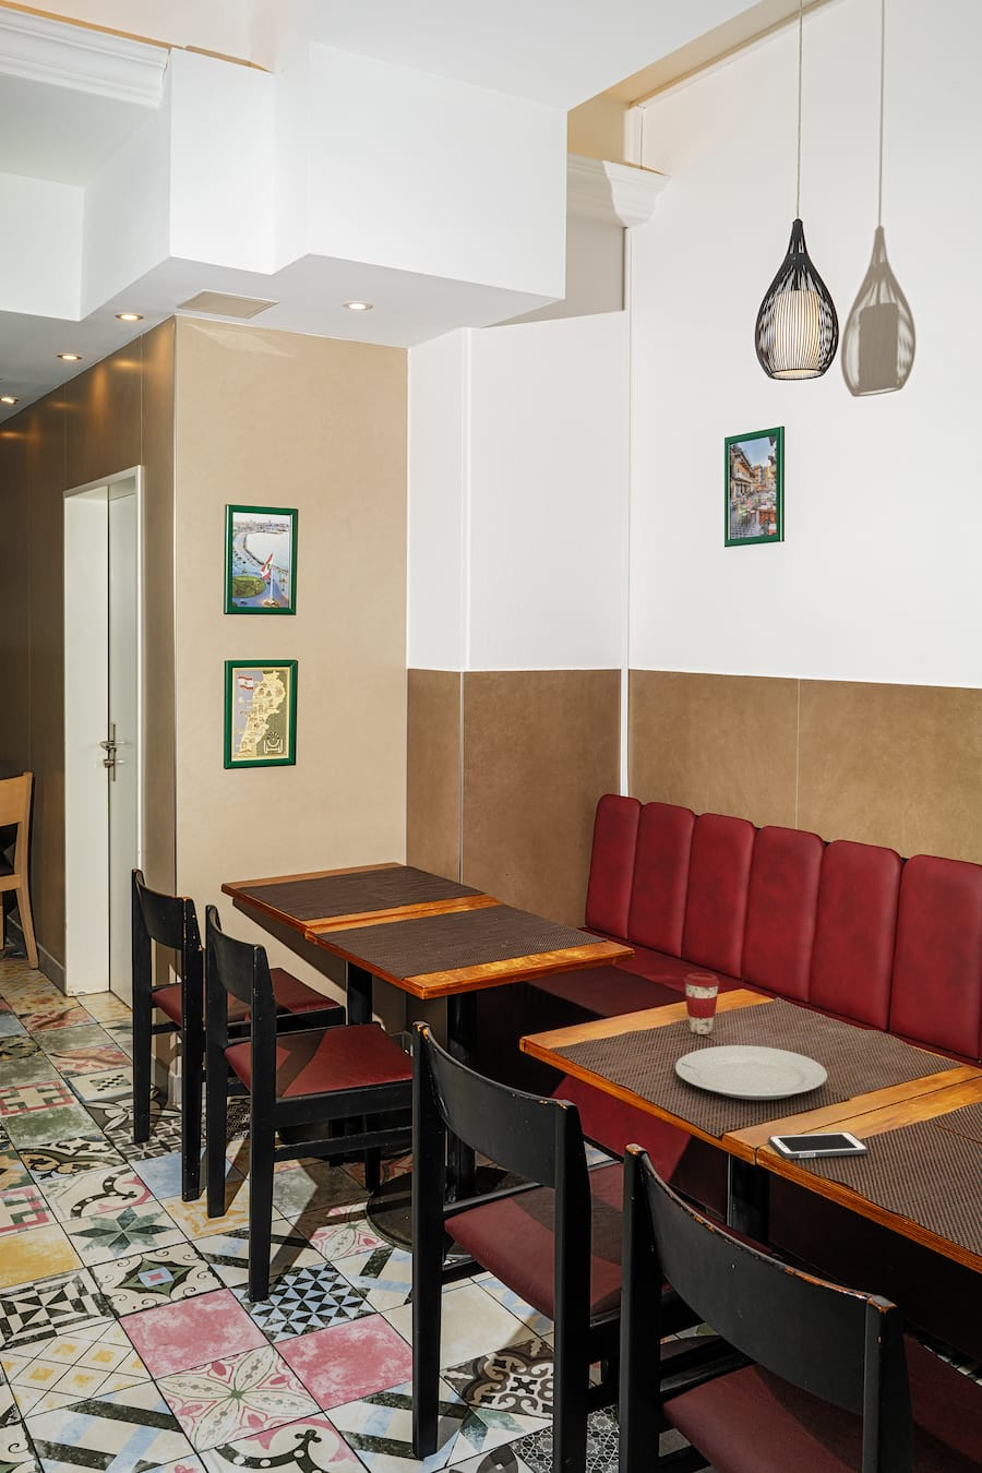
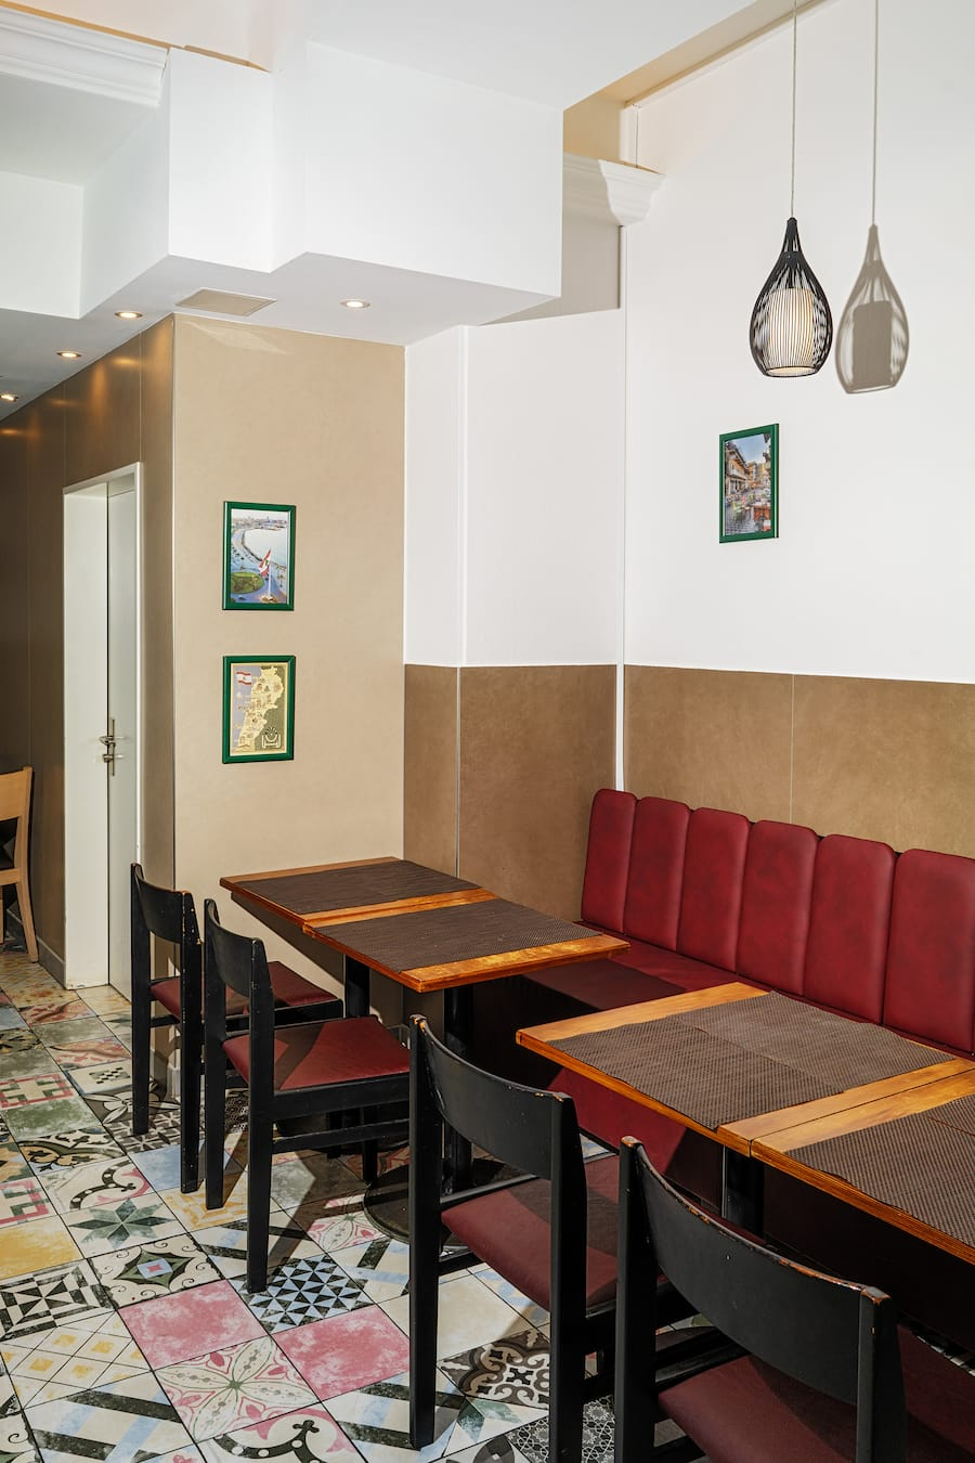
- cell phone (818, 1144)
- coffee cup (700, 1003)
- chinaware (750, 1075)
